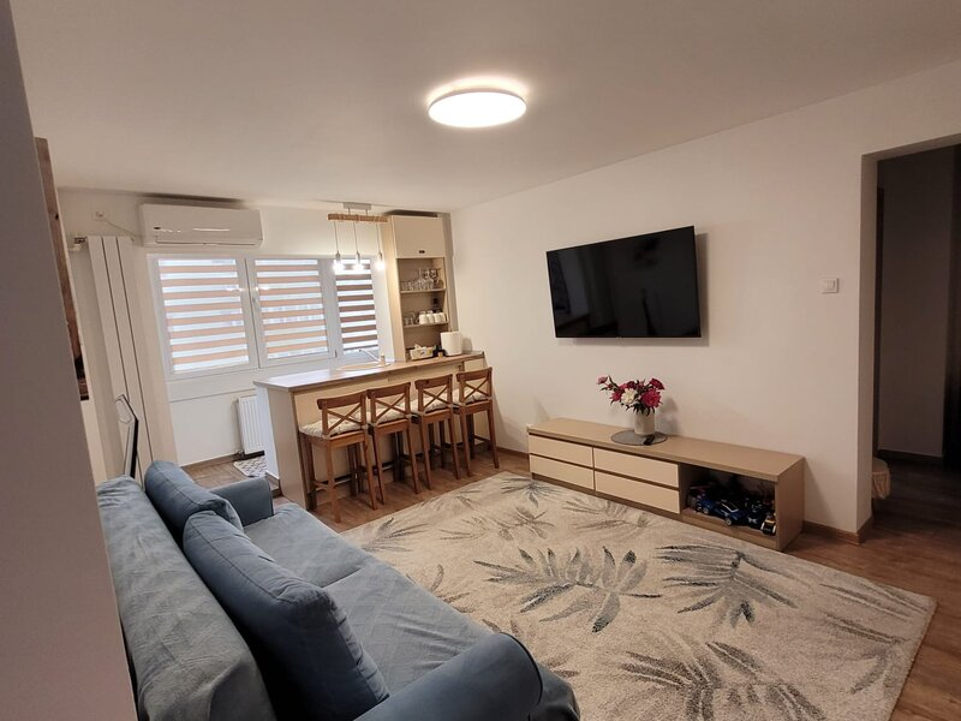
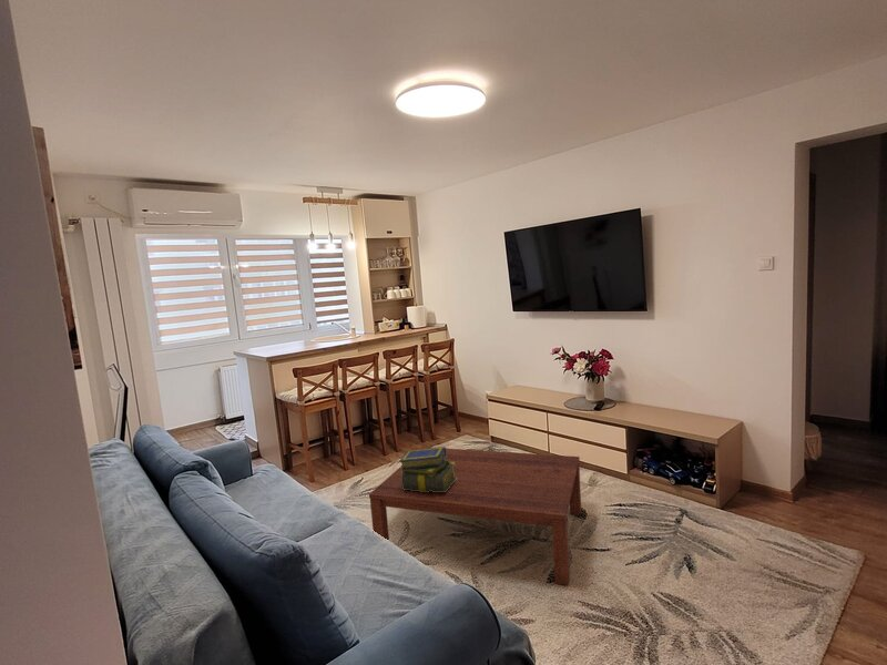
+ coffee table (481, 502)
+ stack of books (426, 468)
